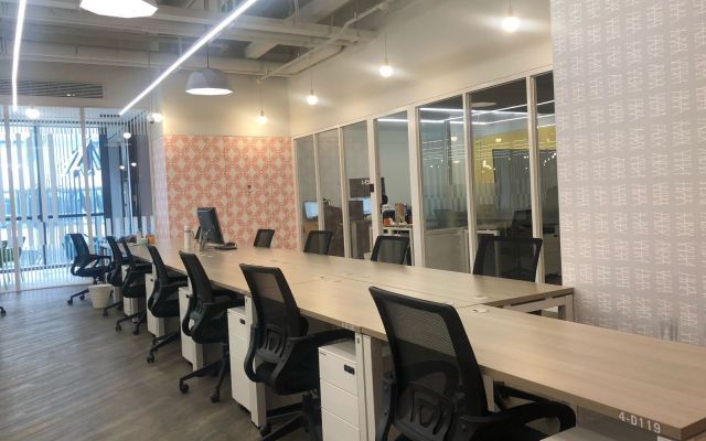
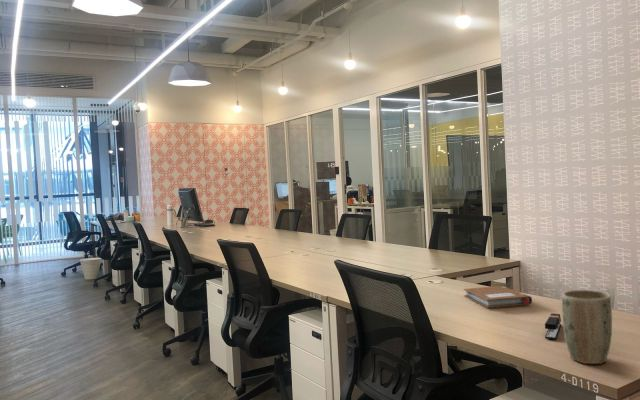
+ notebook (497, 296)
+ plant pot (587, 326)
+ stapler (553, 324)
